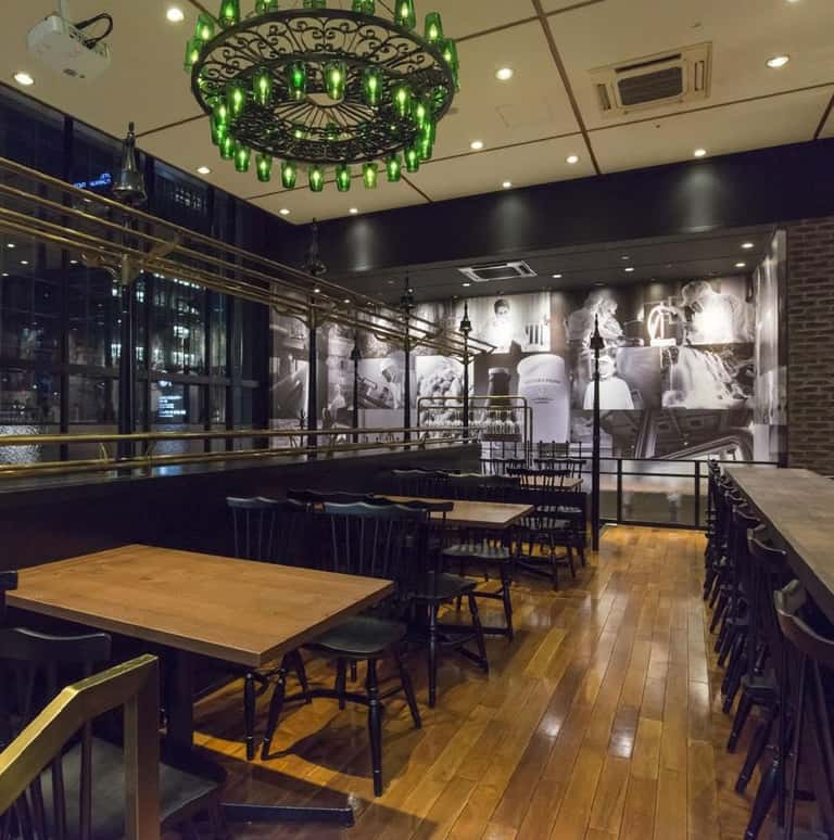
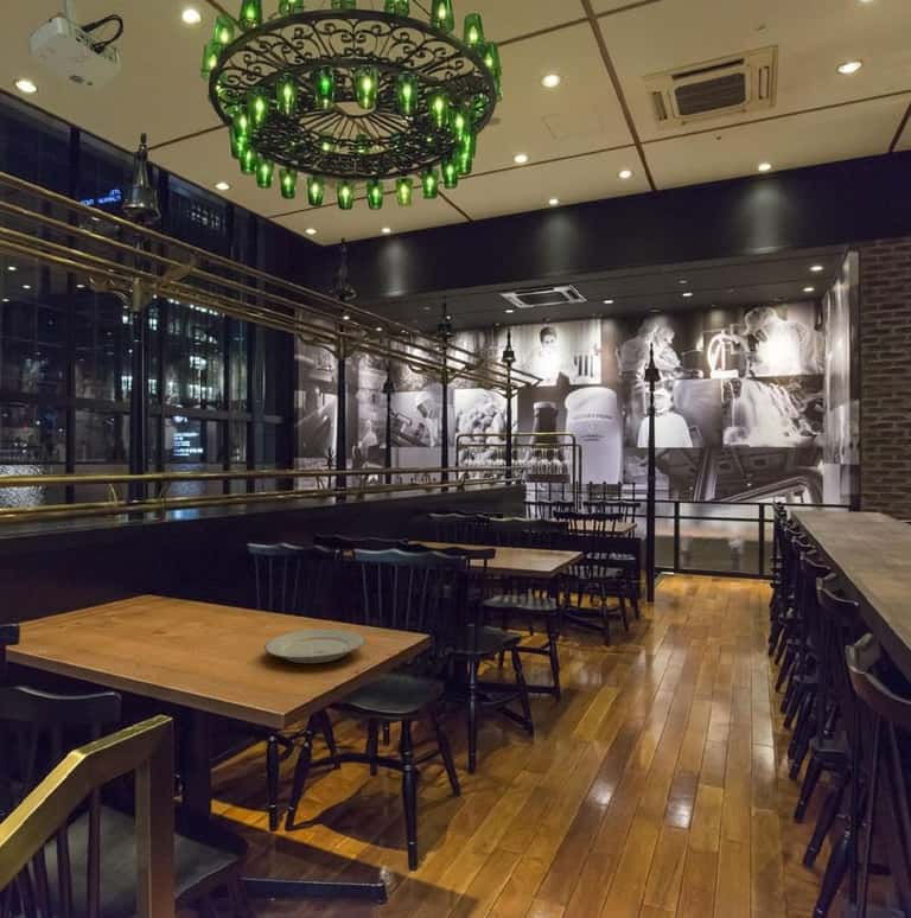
+ plate (316, 646)
